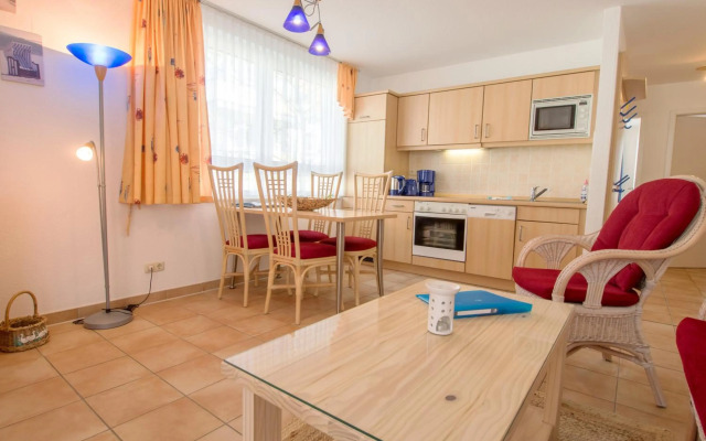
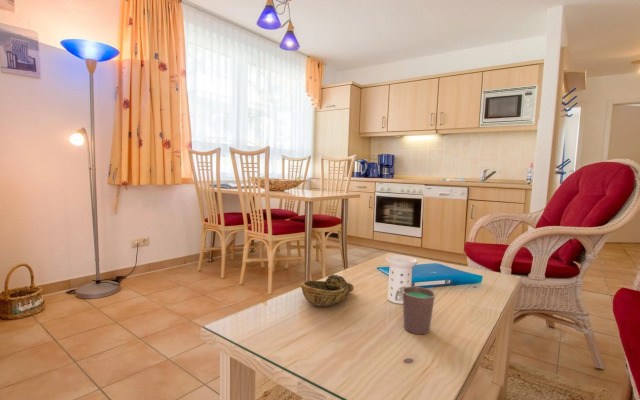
+ decorative bowl (330, 287)
+ cup (417, 310)
